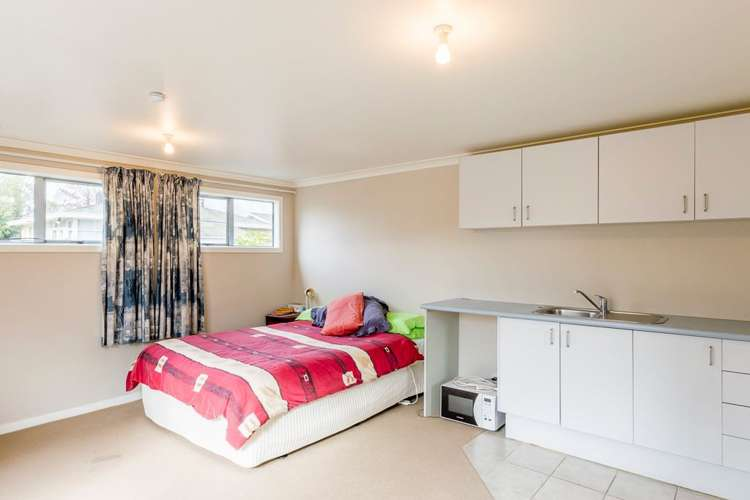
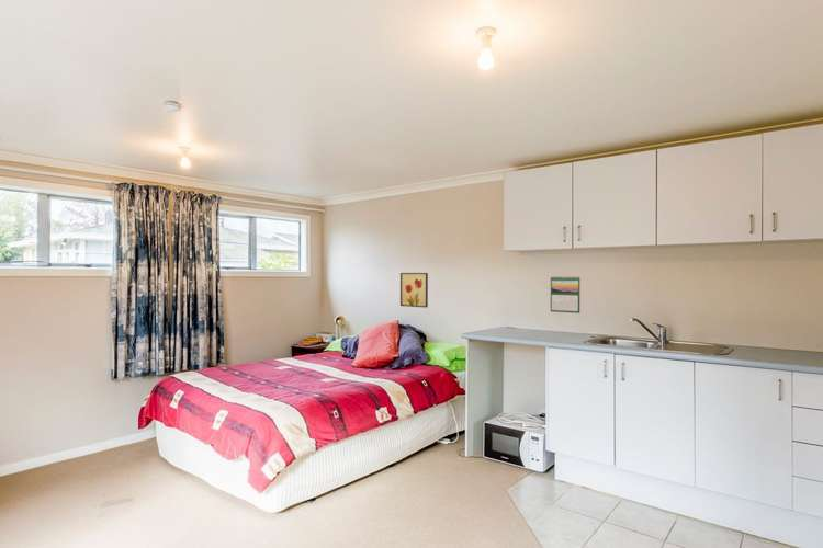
+ wall art (414, 289)
+ calendar (564, 294)
